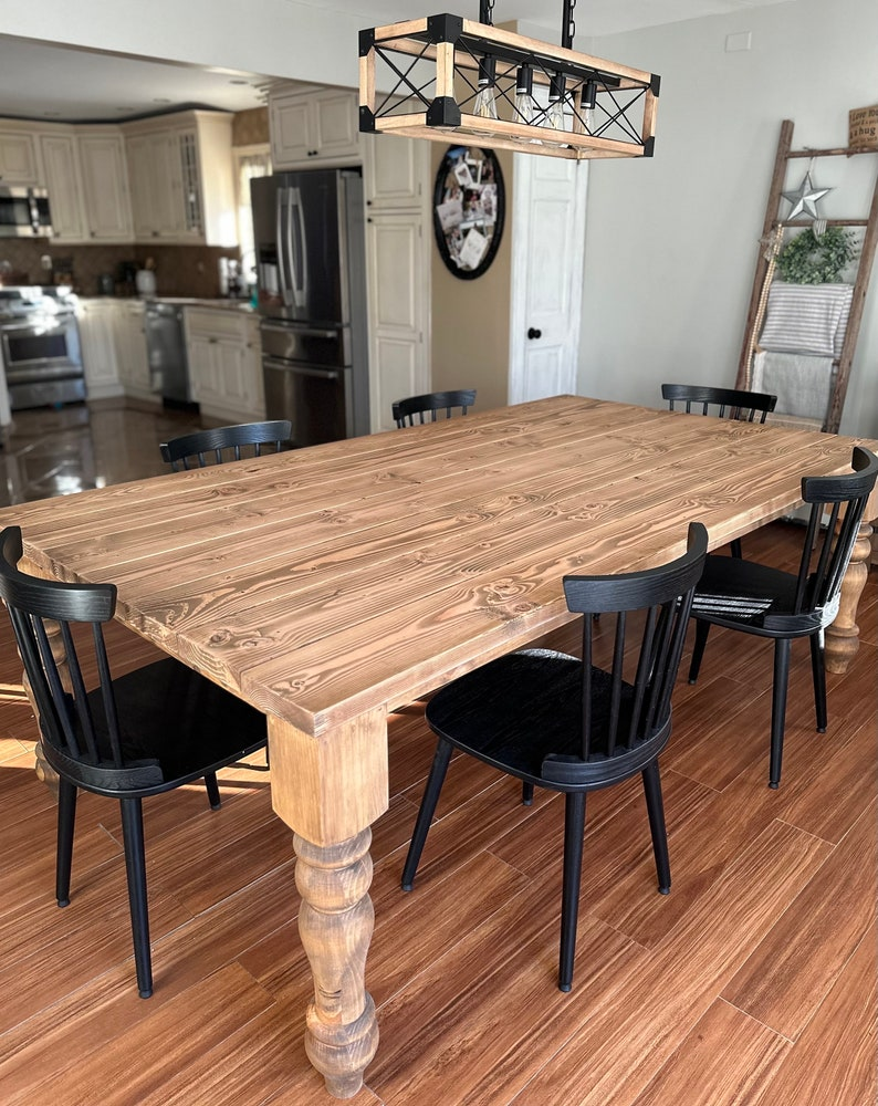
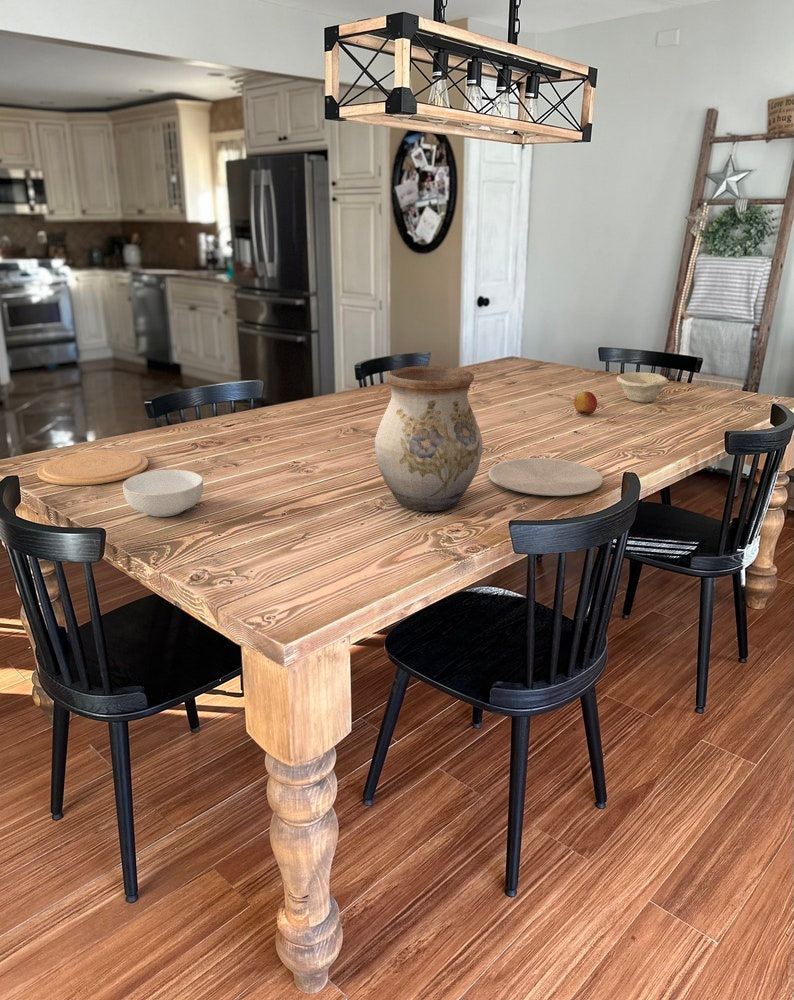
+ cereal bowl (164, 495)
+ apple (585, 403)
+ plate (94, 466)
+ vase (428, 439)
+ plate (544, 477)
+ bowl (641, 388)
